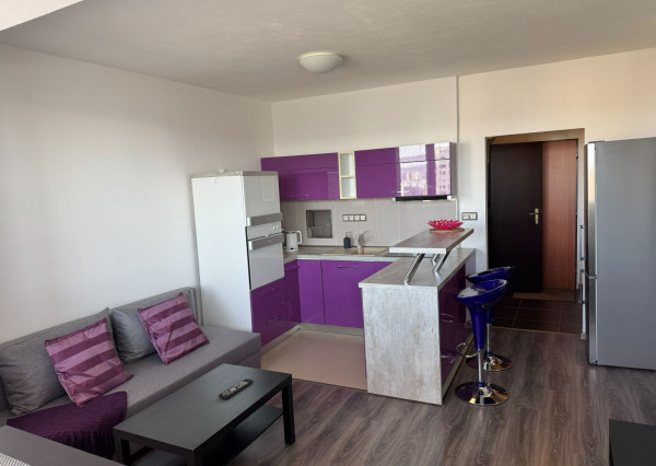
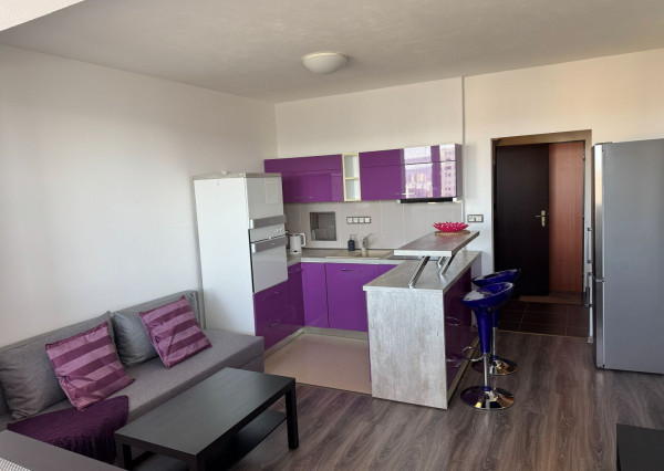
- remote control (236, 388)
